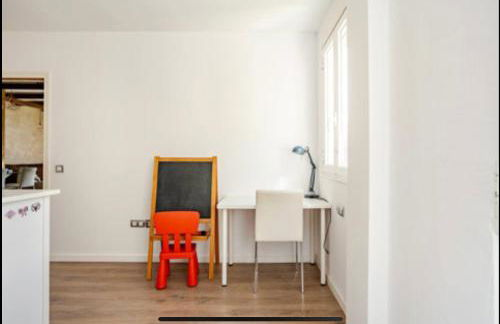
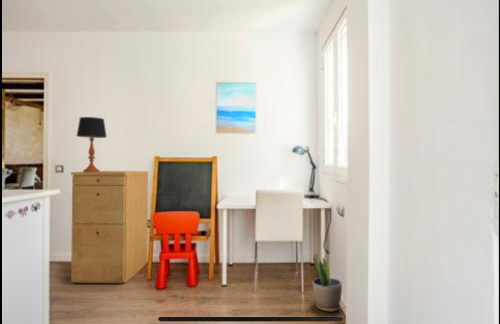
+ wall art (236, 107)
+ filing cabinet (112, 222)
+ potted plant (327, 280)
+ table lamp (91, 145)
